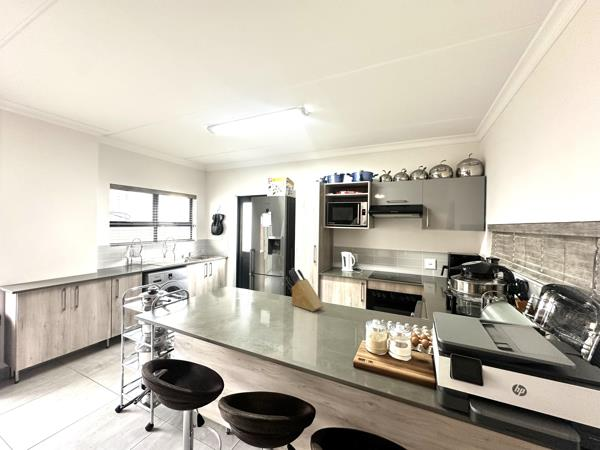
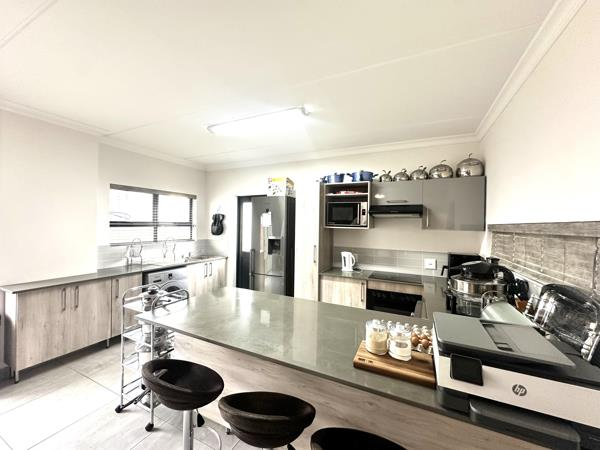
- knife block (303, 287)
